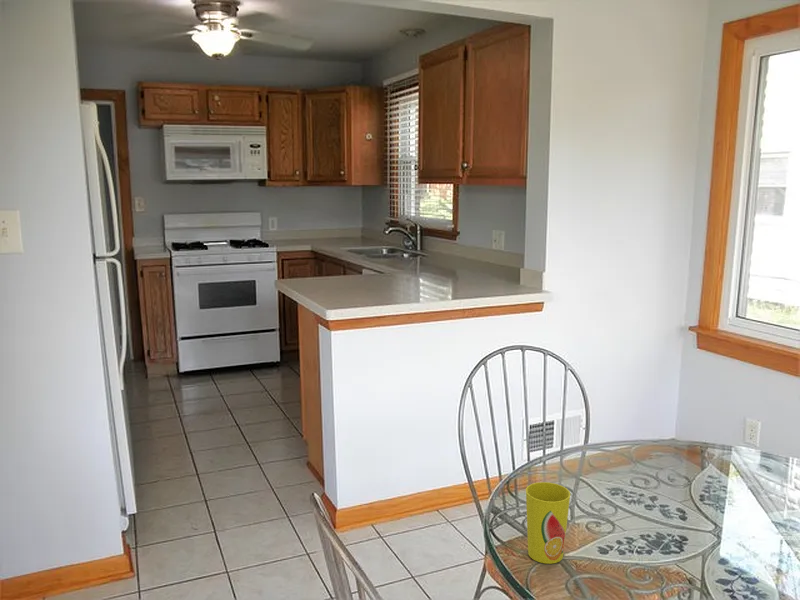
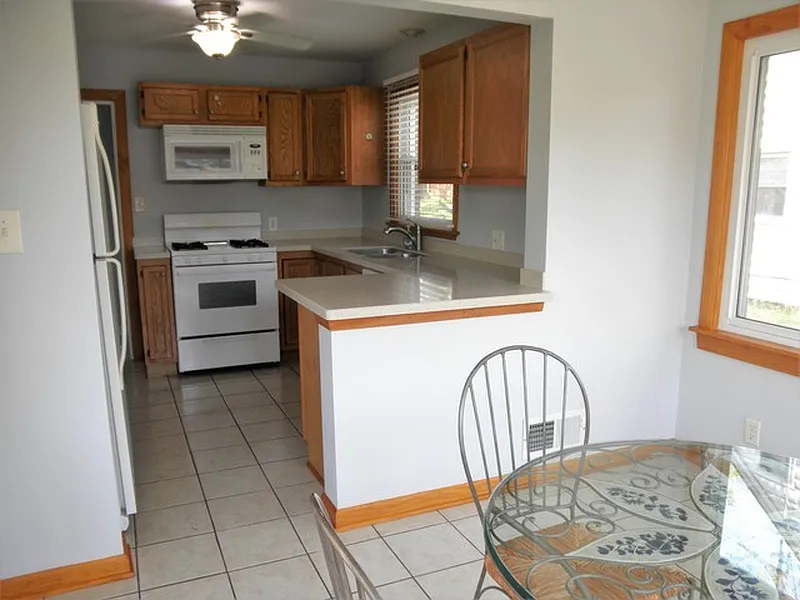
- cup (546, 523)
